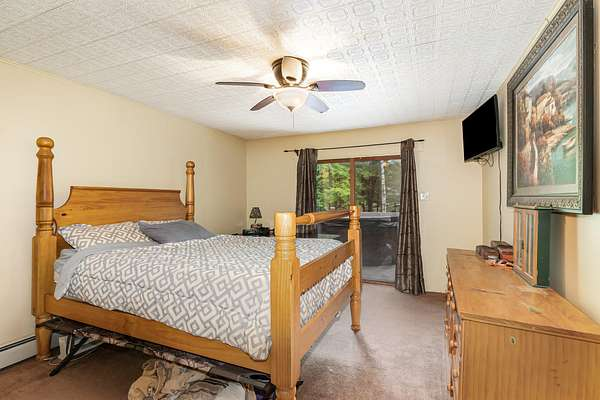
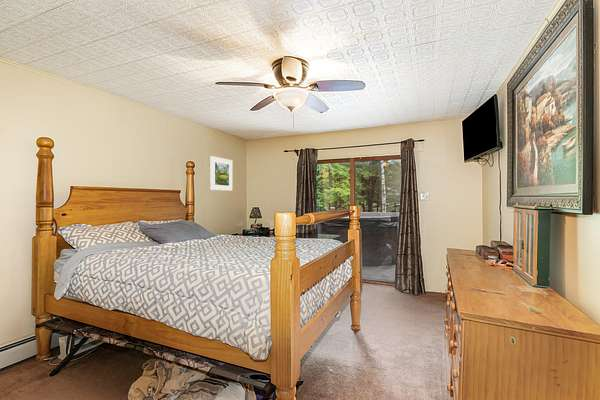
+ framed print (221, 174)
